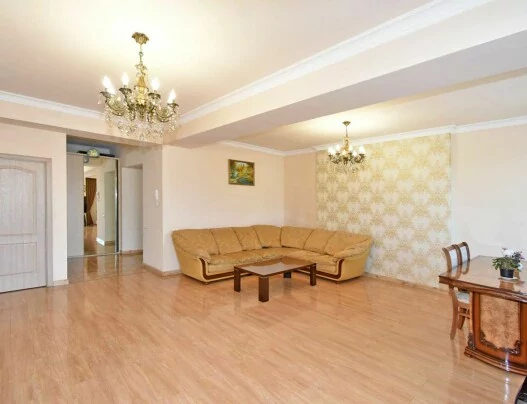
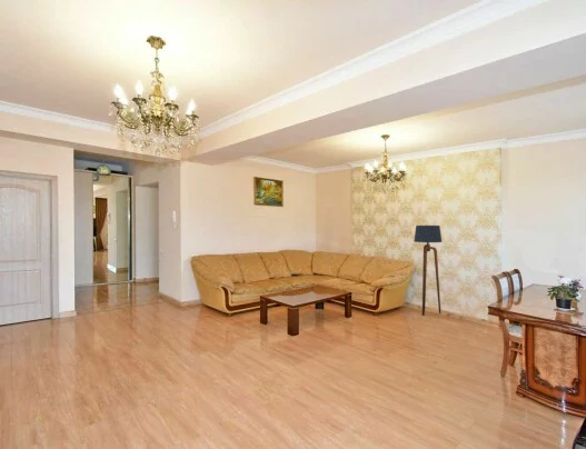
+ floor lamp (426, 269)
